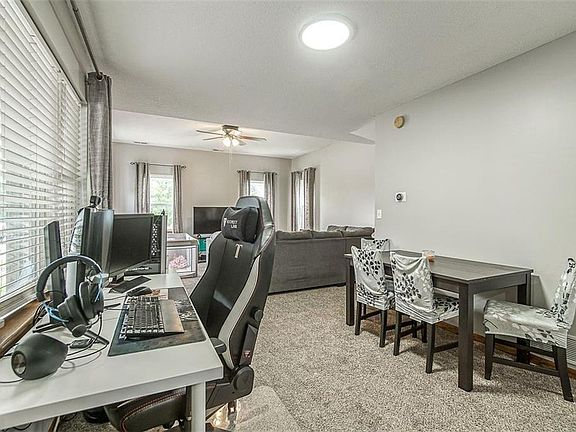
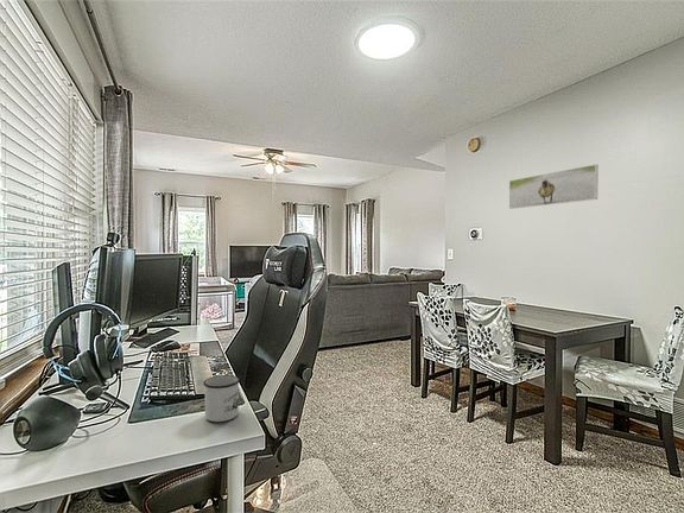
+ mug (224, 395)
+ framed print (549, 189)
